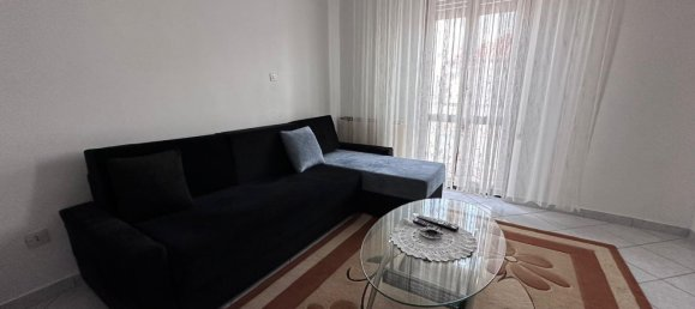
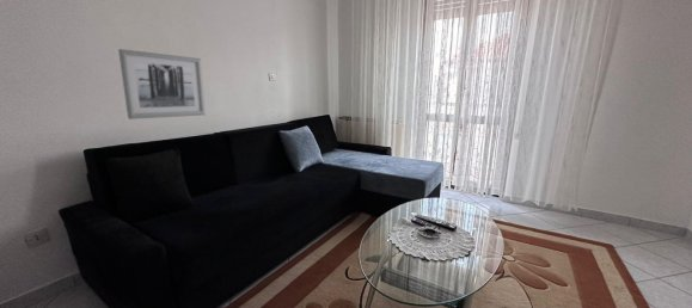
+ wall art (167, 86)
